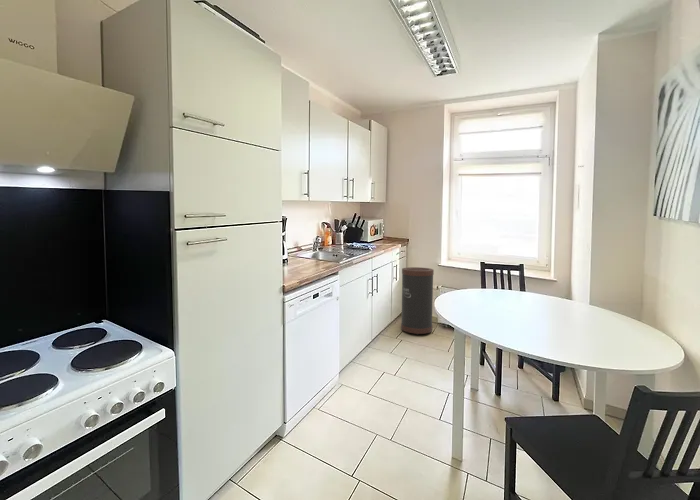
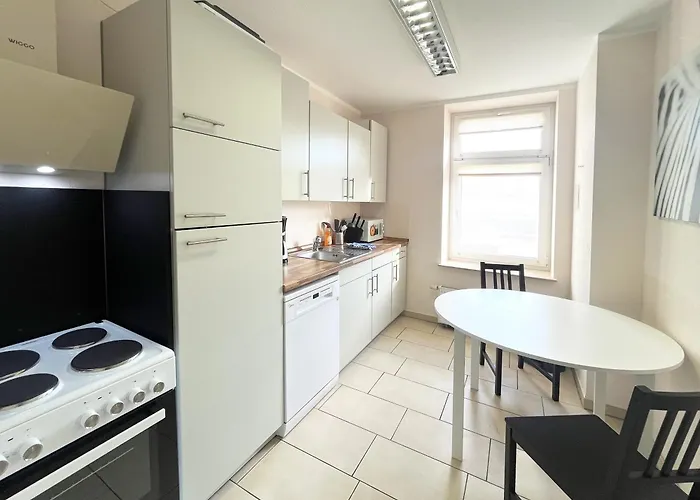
- trash can (417, 299)
